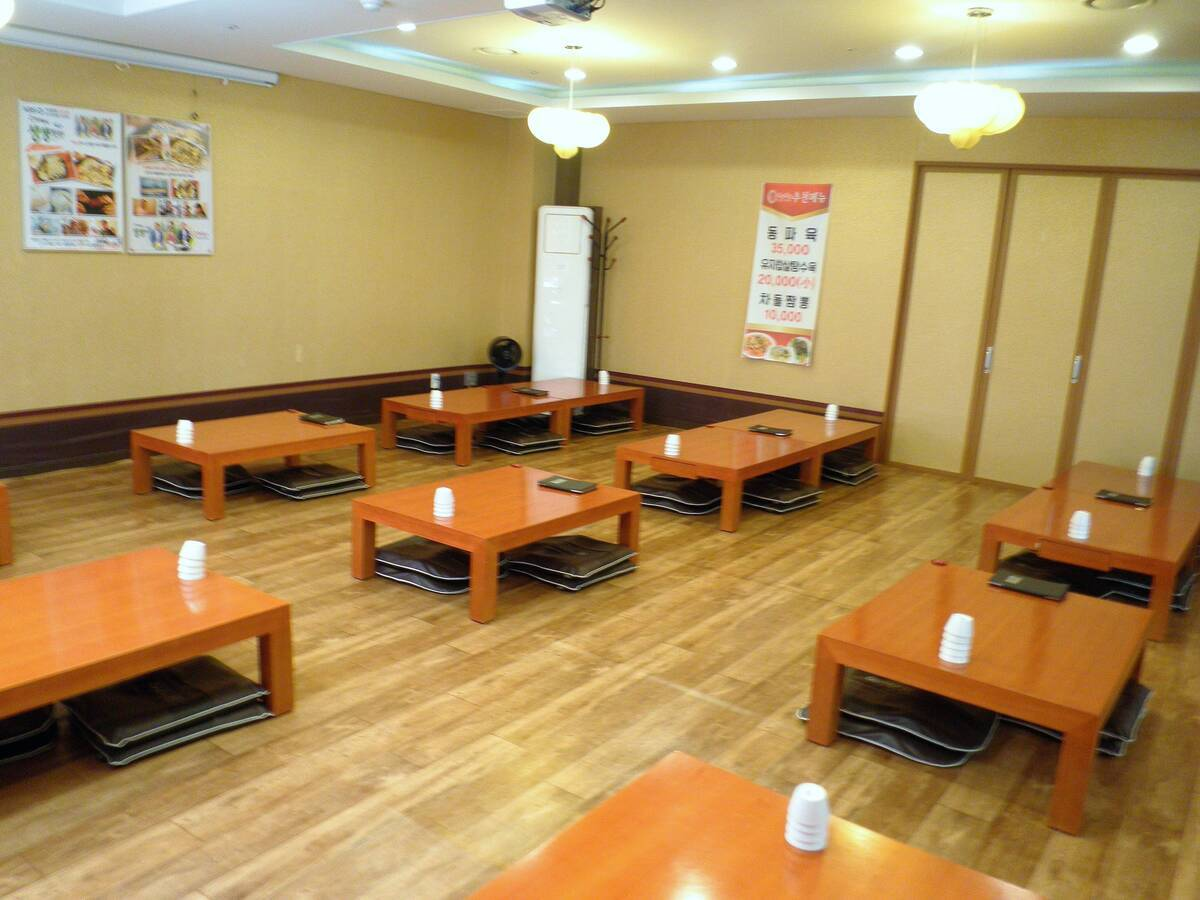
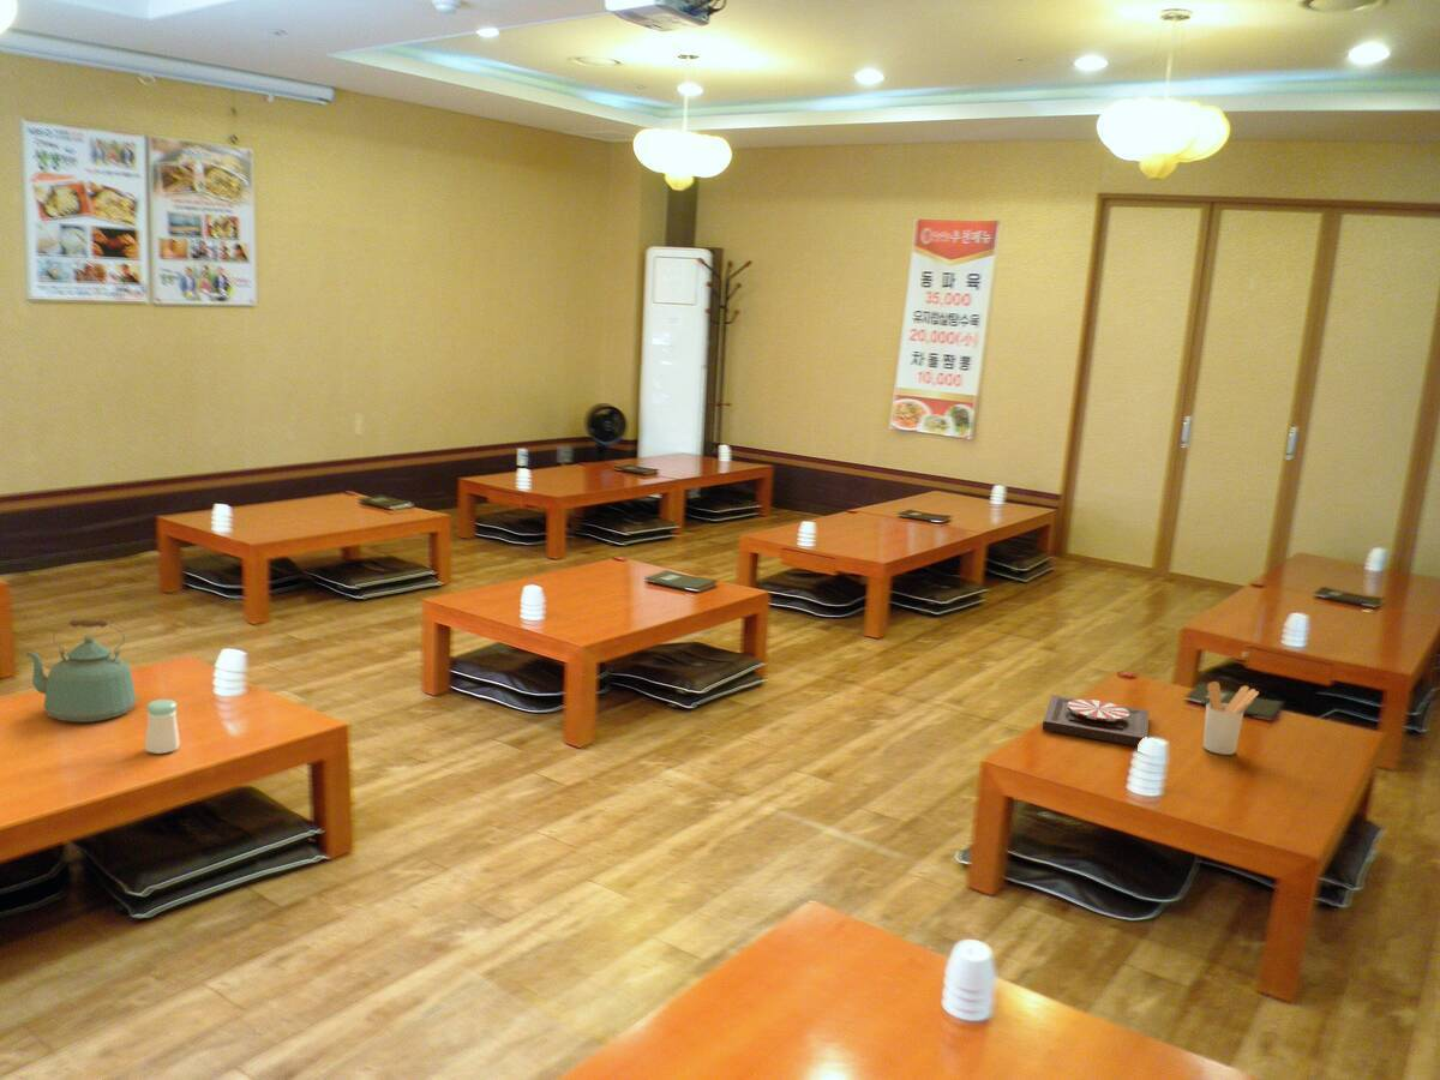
+ salt shaker (162, 725)
+ utensil holder (1230, 718)
+ plate (1097, 716)
+ kettle (80, 665)
